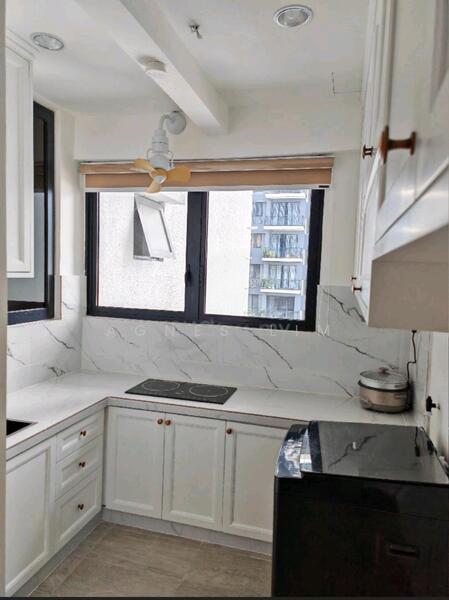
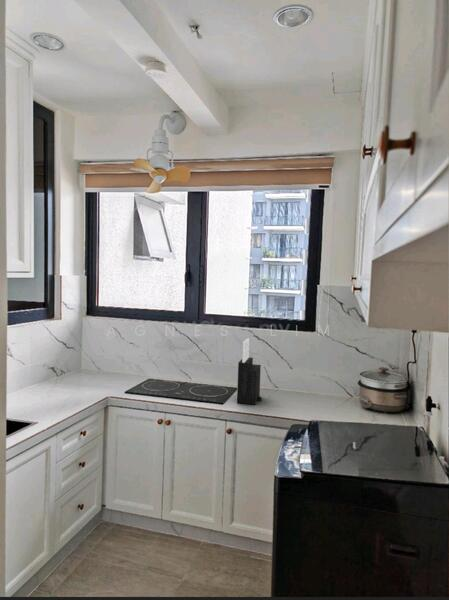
+ knife block (251, 370)
